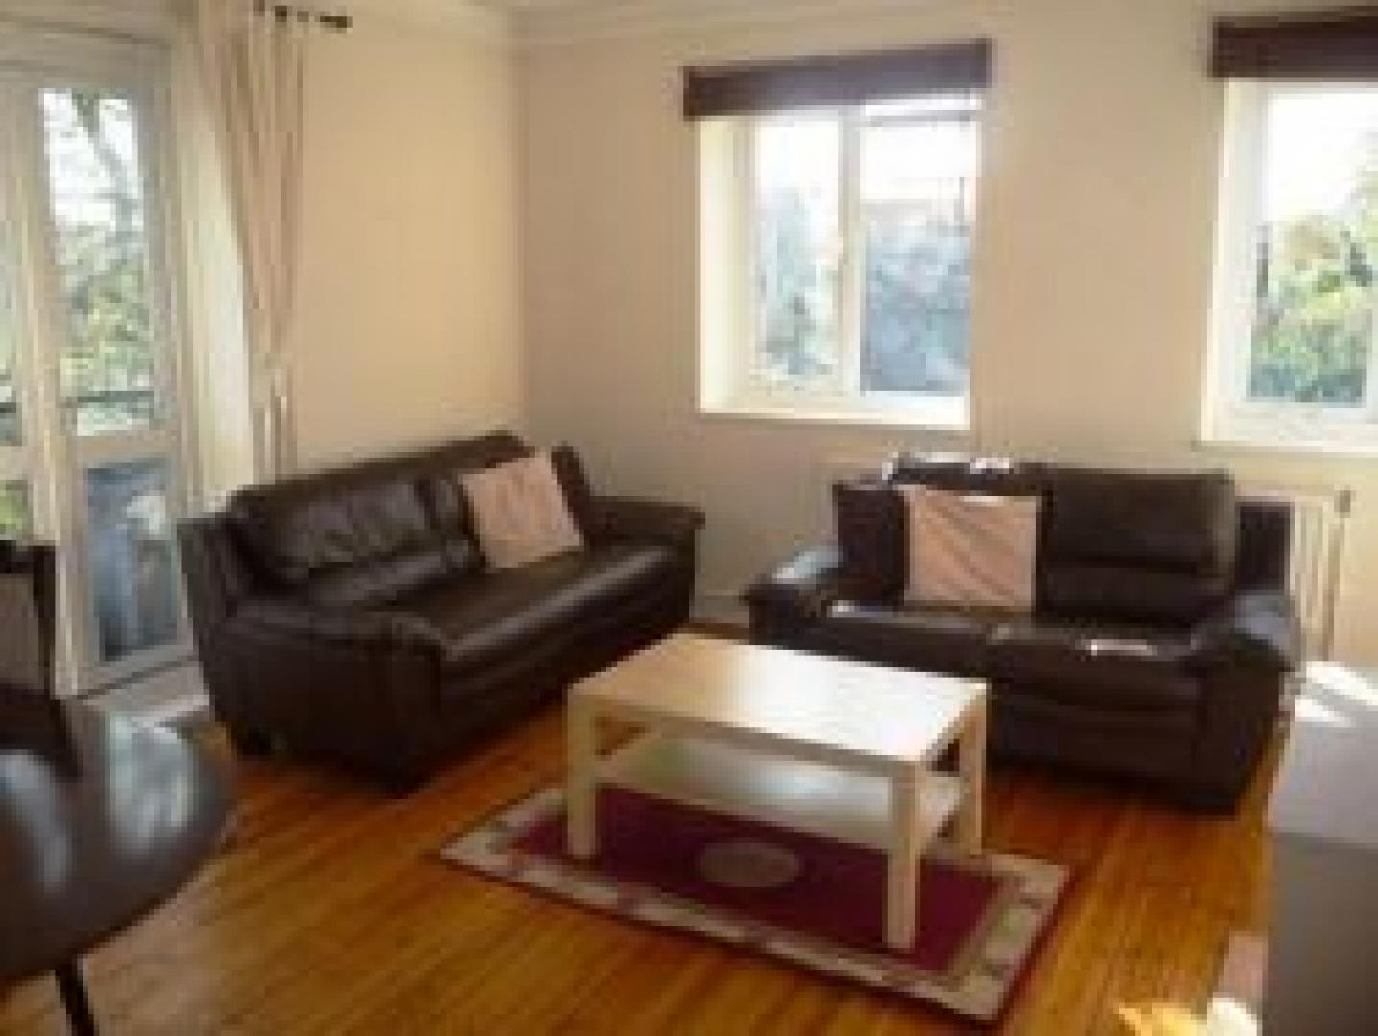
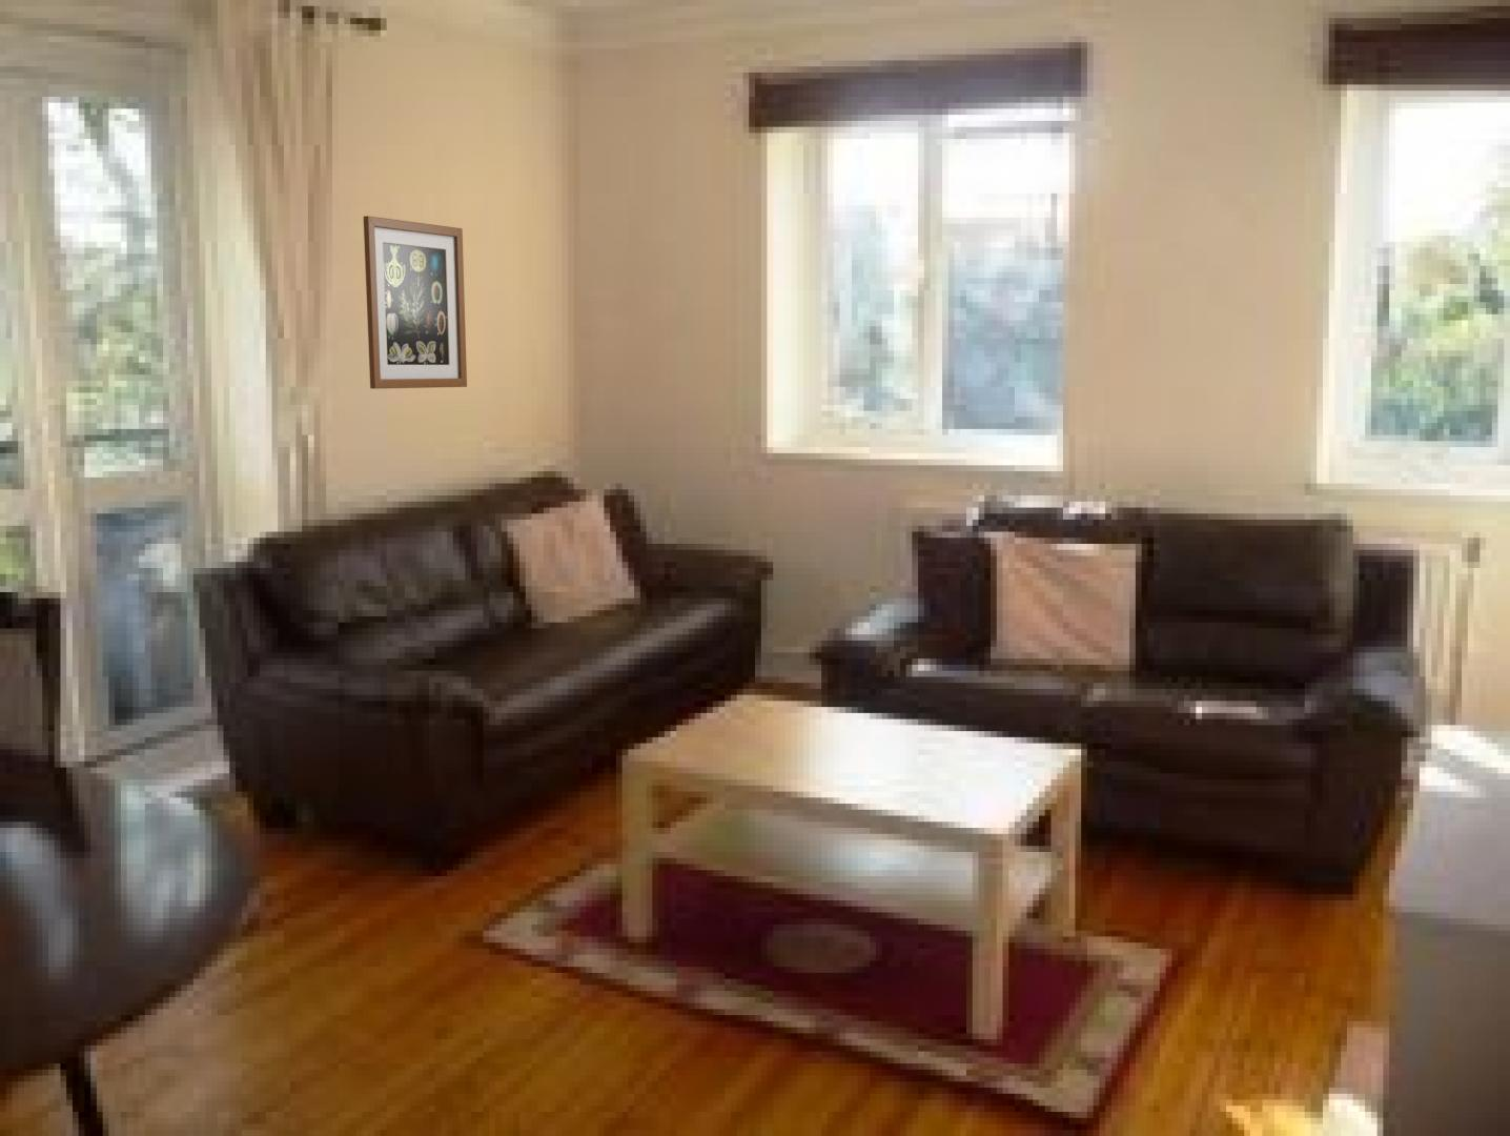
+ wall art (417, 305)
